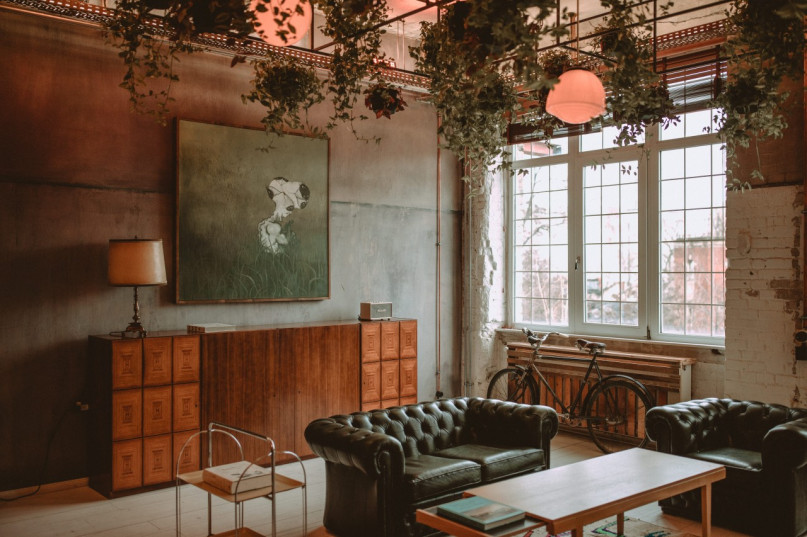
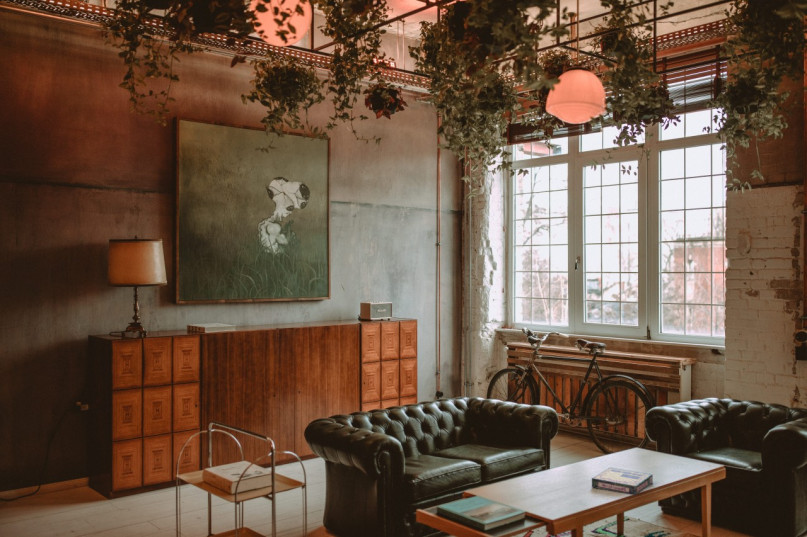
+ video game box (622, 480)
